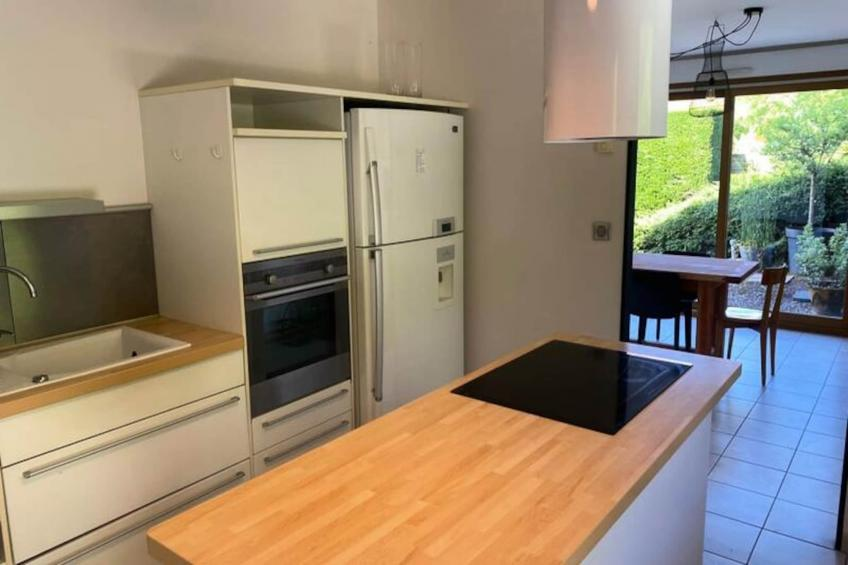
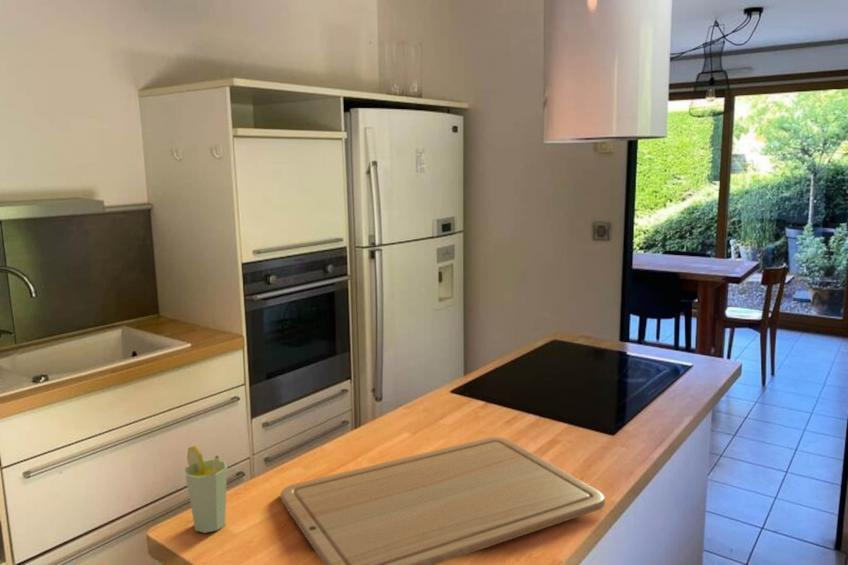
+ chopping board (440, 496)
+ cup (204, 485)
